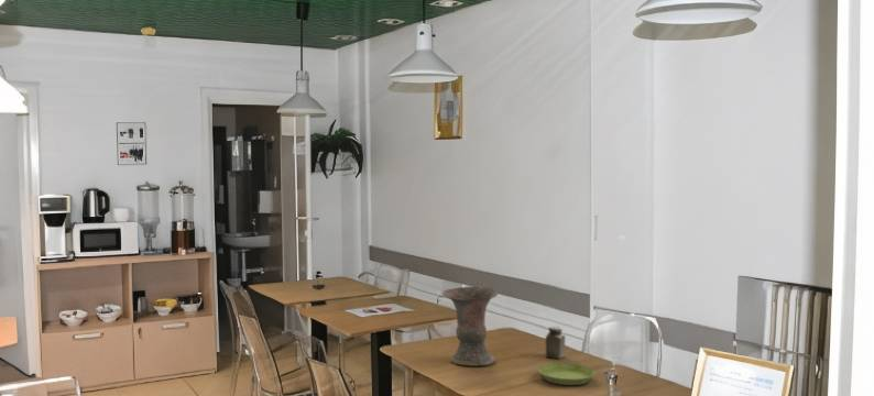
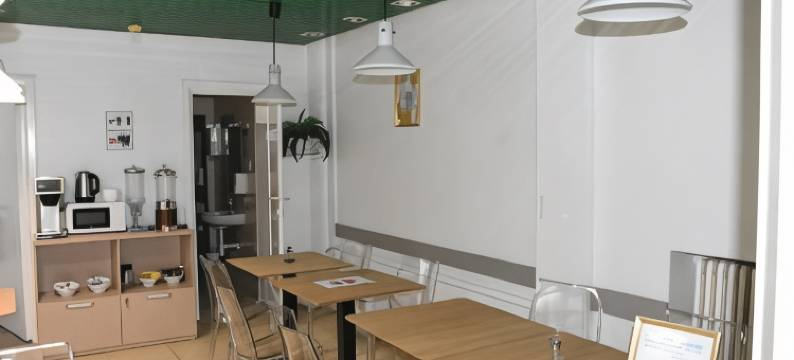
- saucer (566, 374)
- salt shaker (555, 341)
- vase (470, 326)
